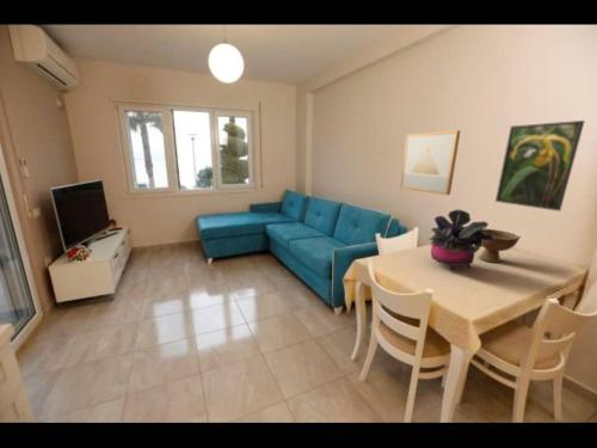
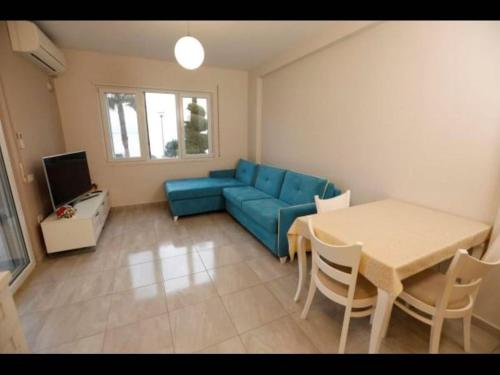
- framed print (534, 166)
- bowl (493, 245)
- wall art (426, 162)
- potted plant (455, 237)
